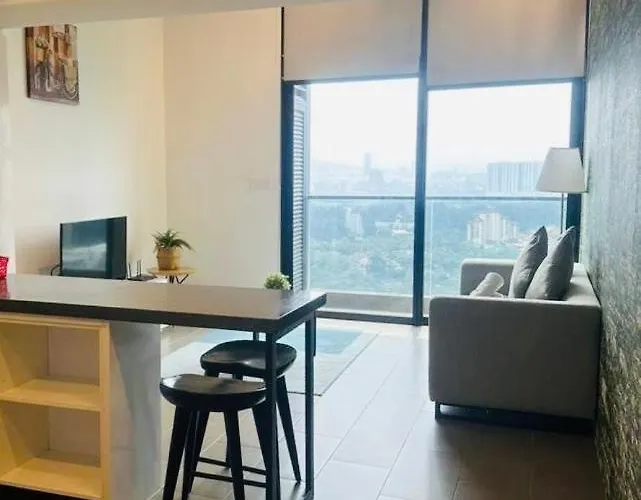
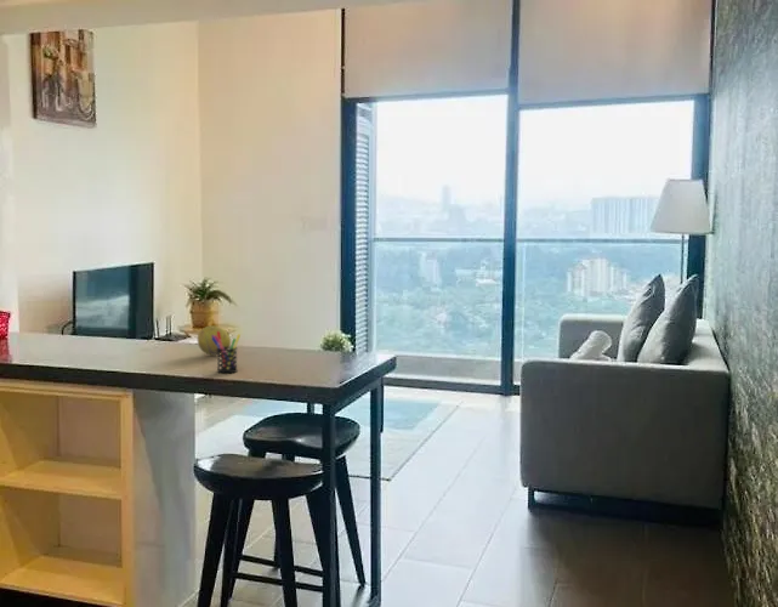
+ fruit (212, 341)
+ pen holder (227, 351)
